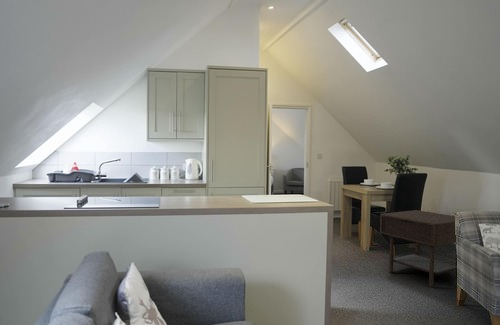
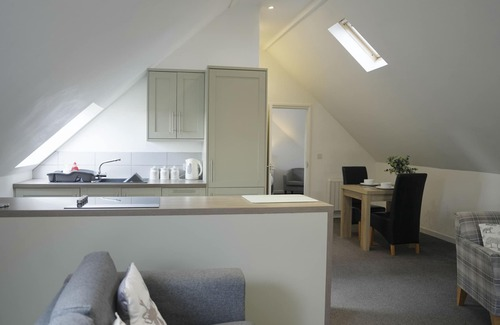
- side table (425, 244)
